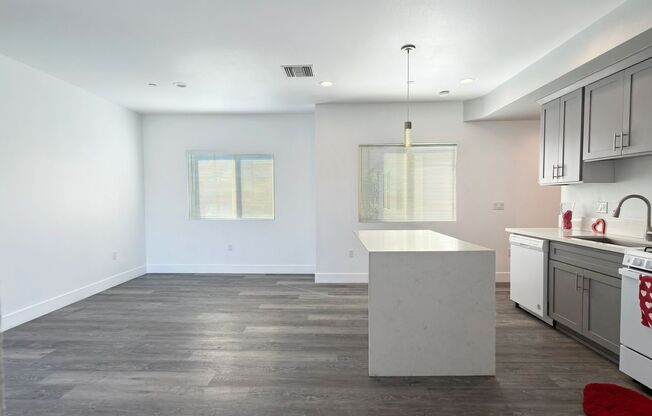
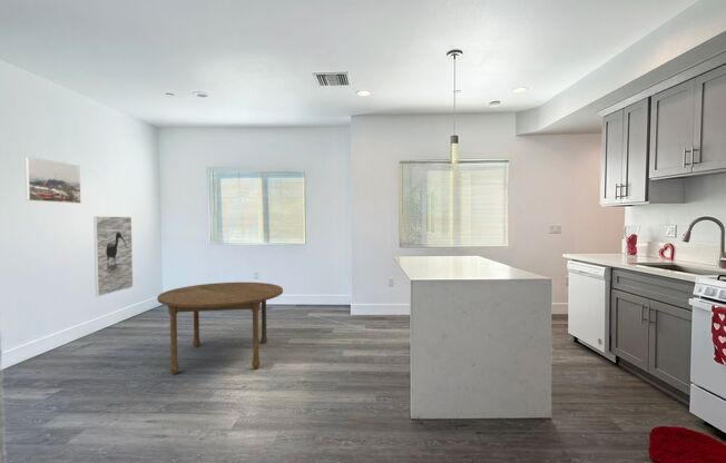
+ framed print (55, 181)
+ dining table (224, 309)
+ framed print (114, 254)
